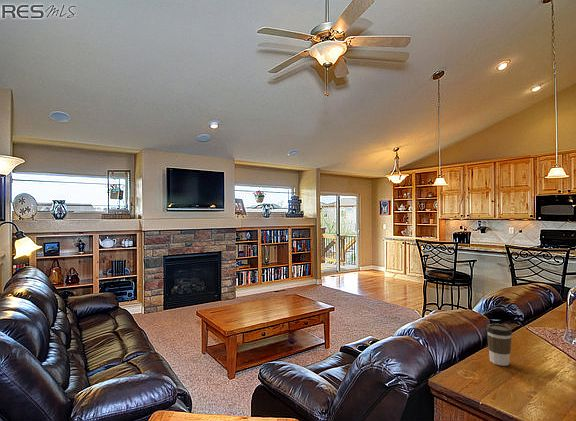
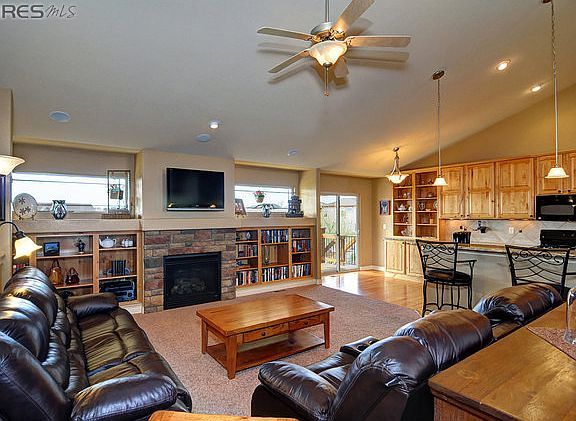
- coffee cup (499, 344)
